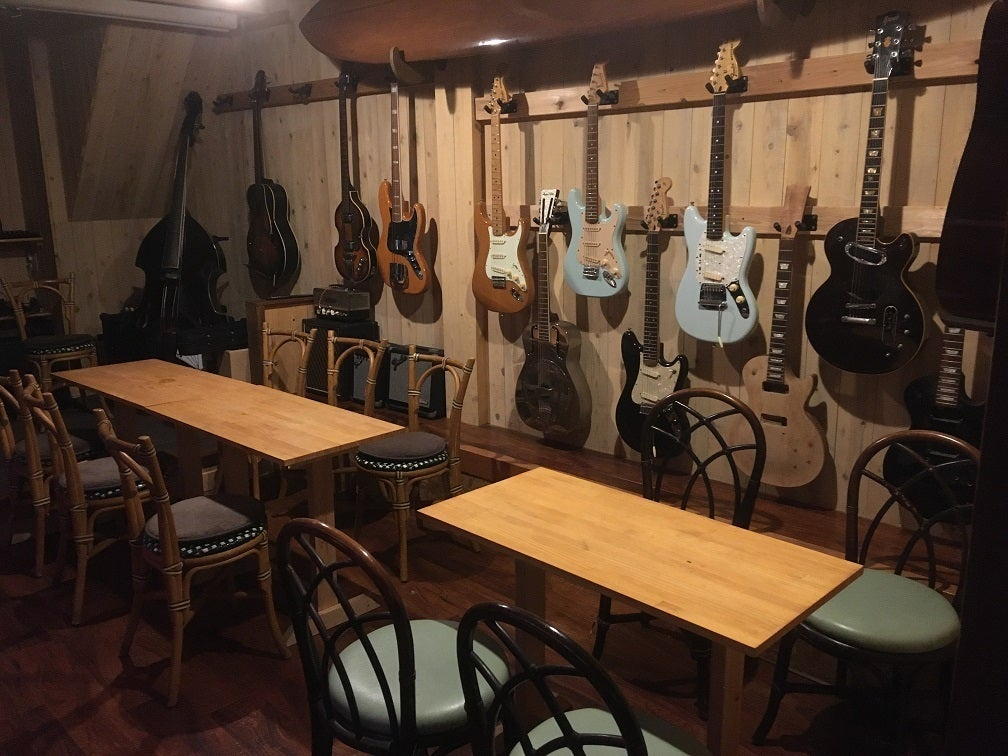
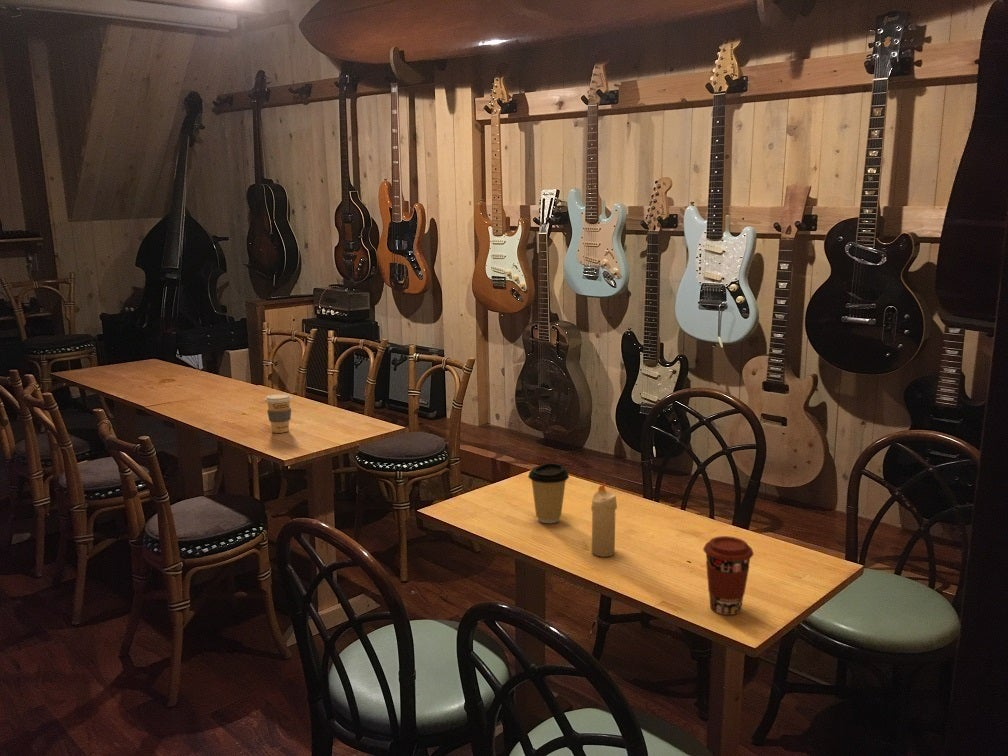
+ coffee cup (279, 413)
+ candle (604, 517)
+ coffee cup (548, 493)
+ coffee cup (727, 575)
